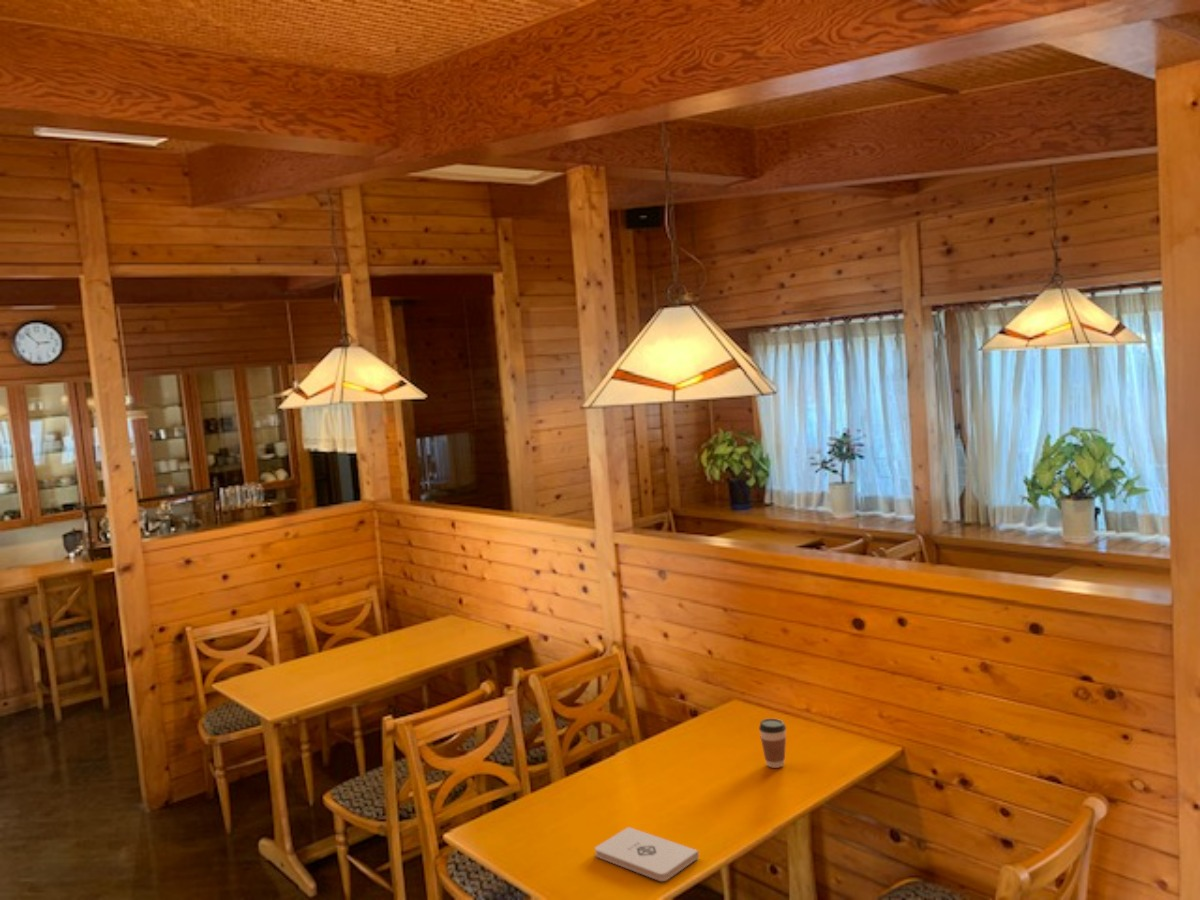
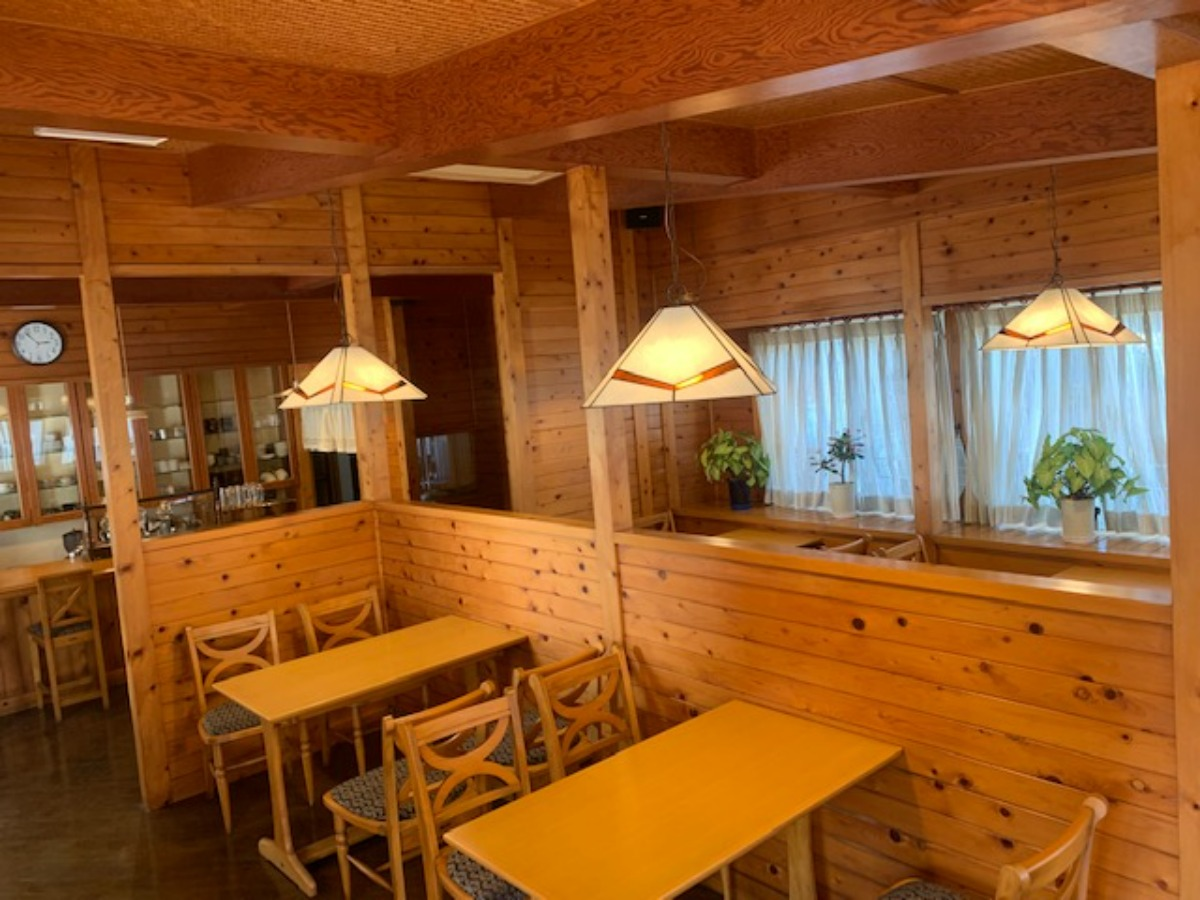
- notepad (645, 853)
- coffee cup (773, 743)
